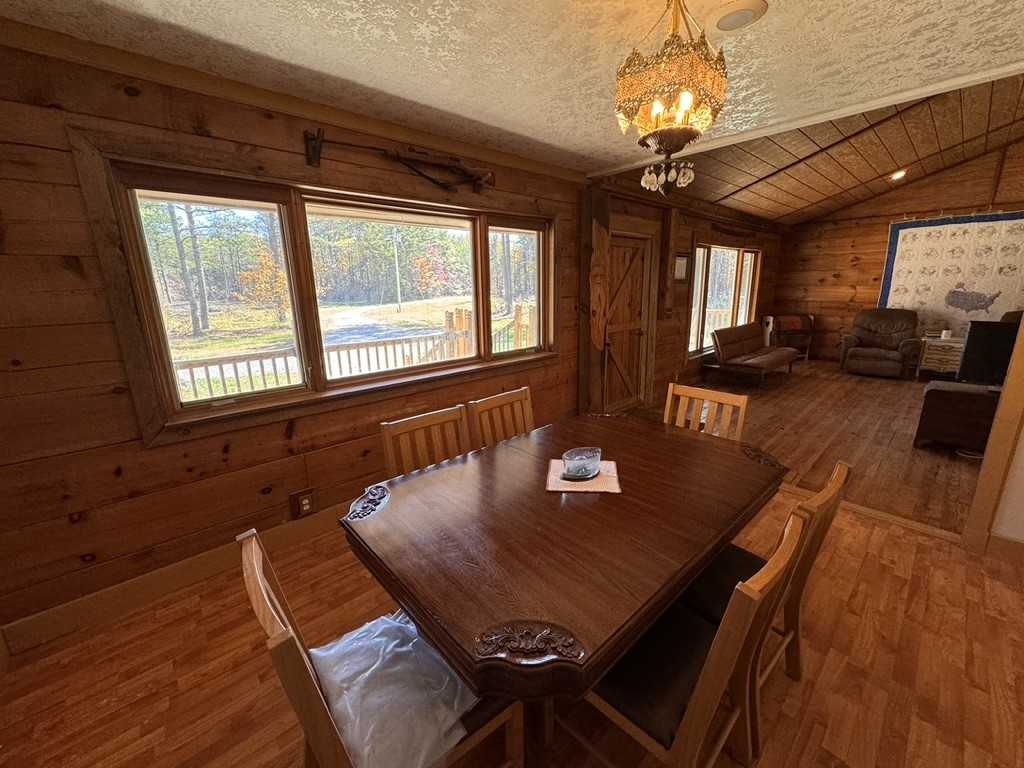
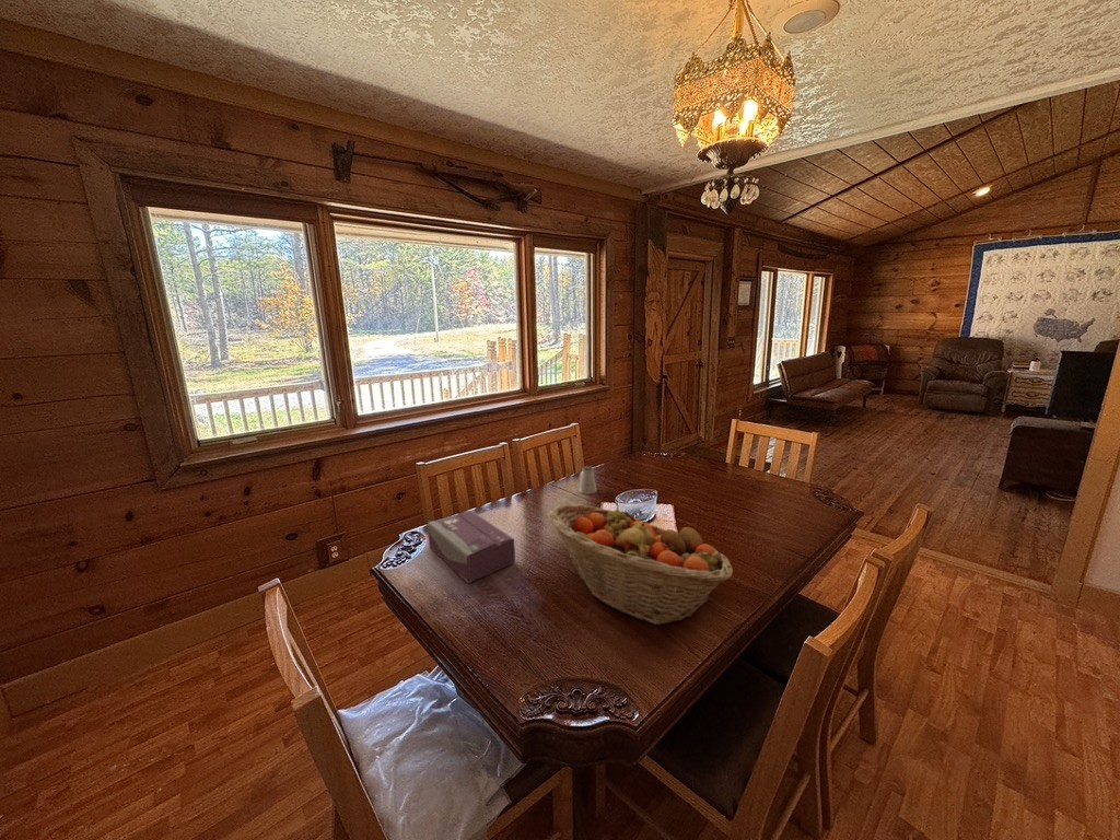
+ tissue box (469, 541)
+ saltshaker (587, 478)
+ fruit basket (633, 549)
